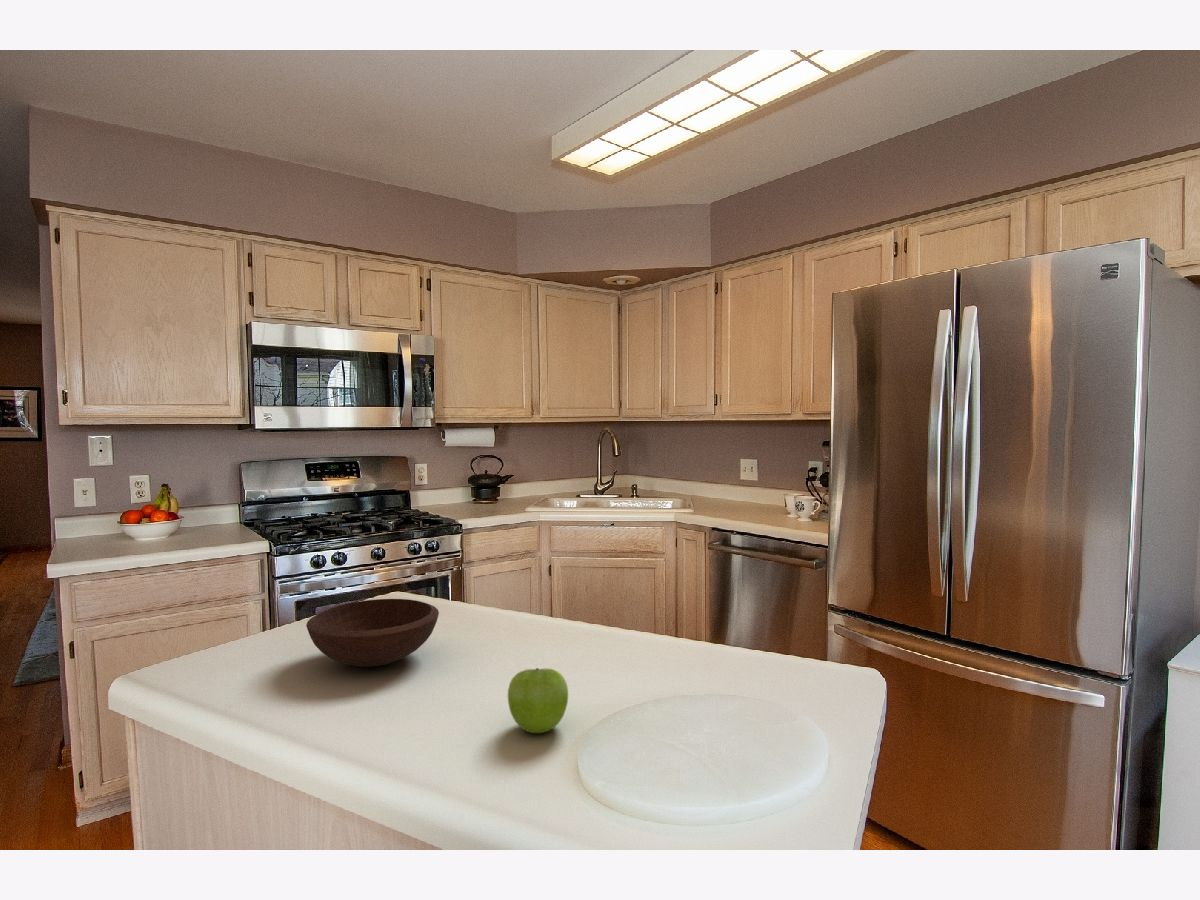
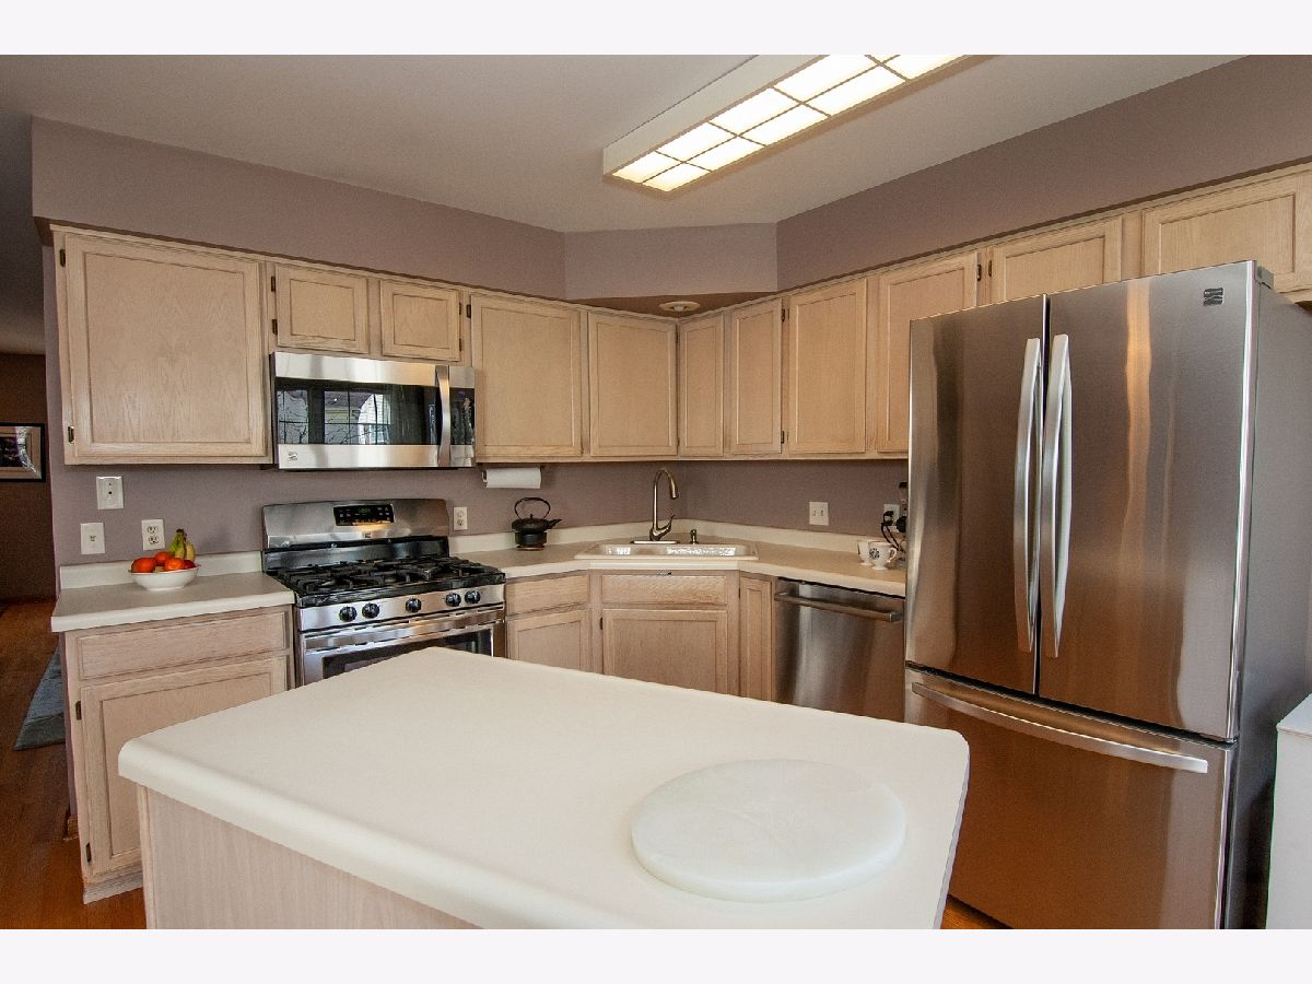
- fruit (538, 697)
- bowl (374, 636)
